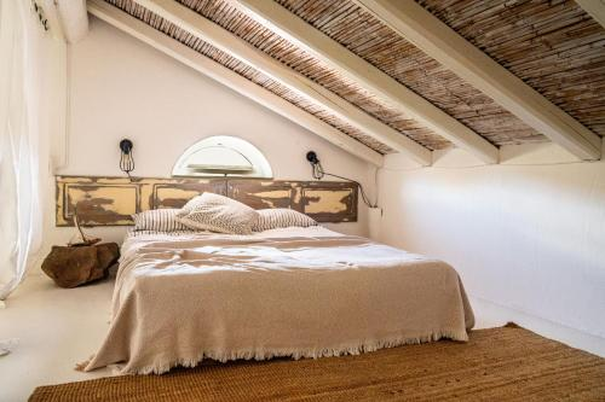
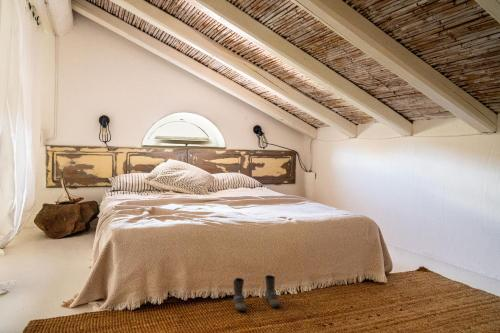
+ boots (265, 292)
